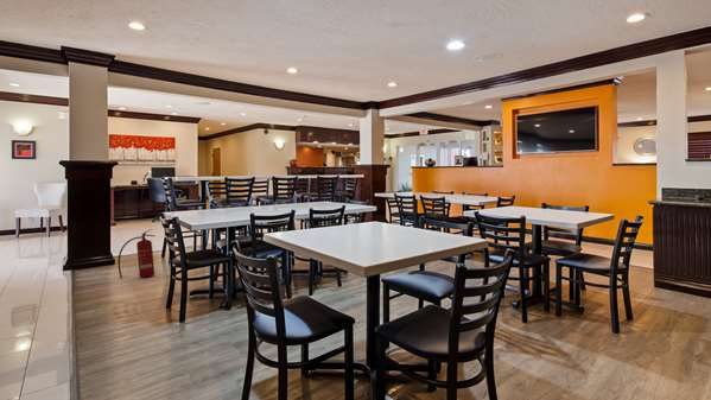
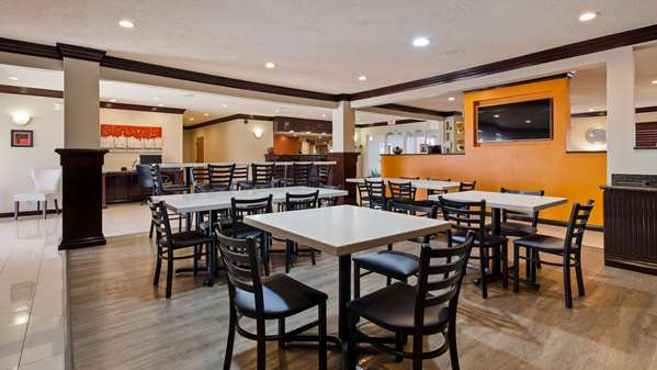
- fire extinguisher (138, 253)
